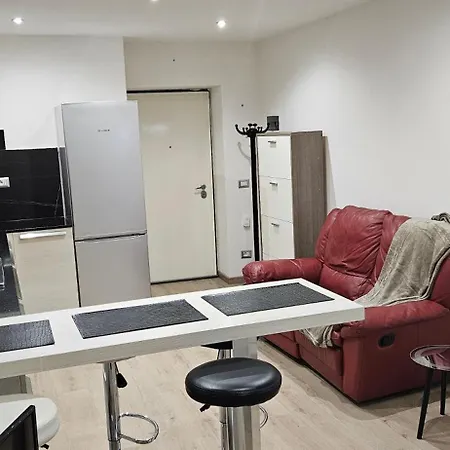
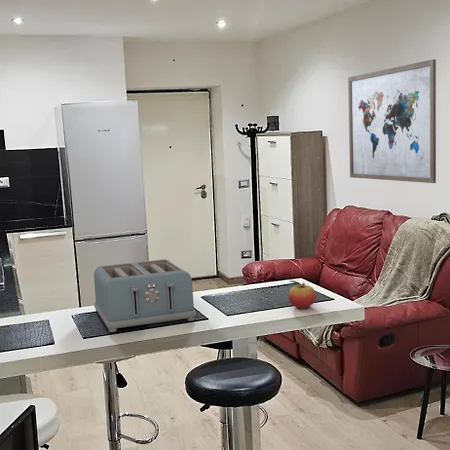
+ toaster (142, 292)
+ wall art (387, 125)
+ fruit (302, 293)
